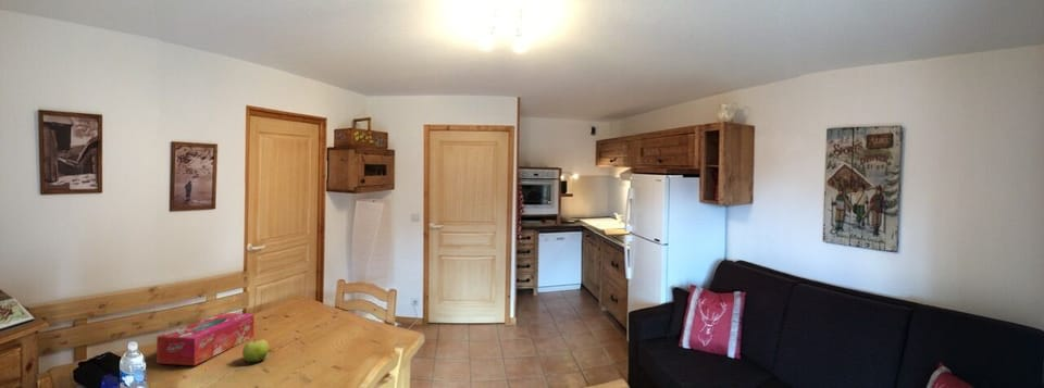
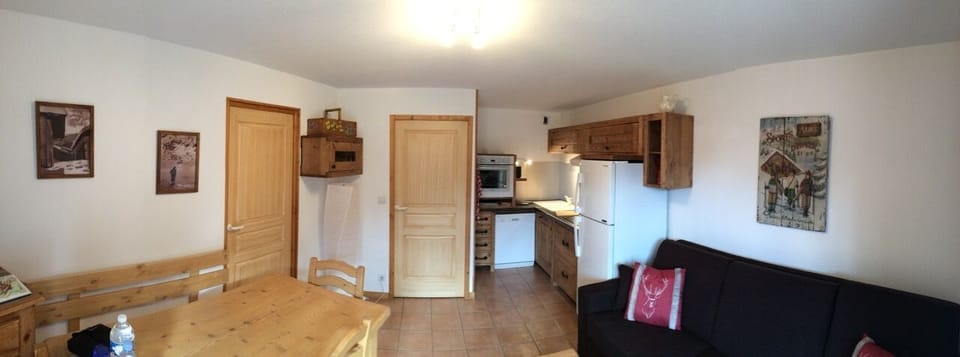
- tissue box (209, 336)
- fruit (256, 350)
